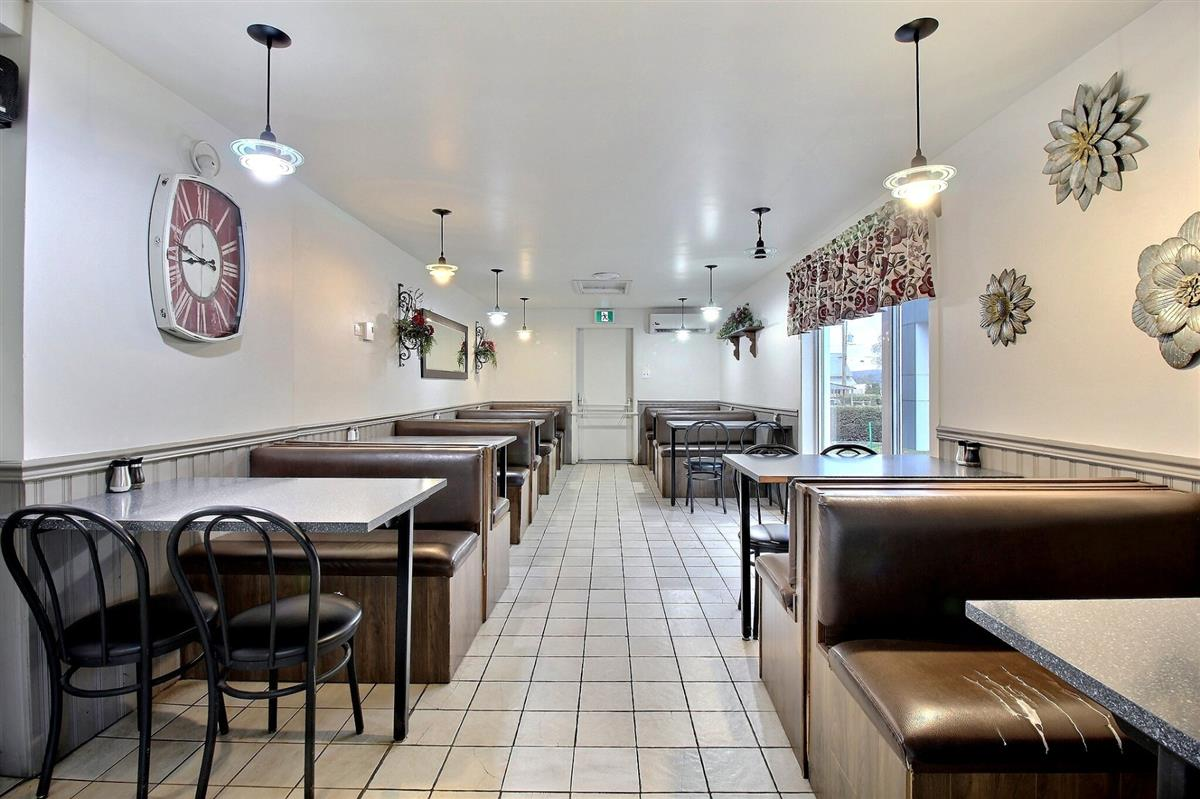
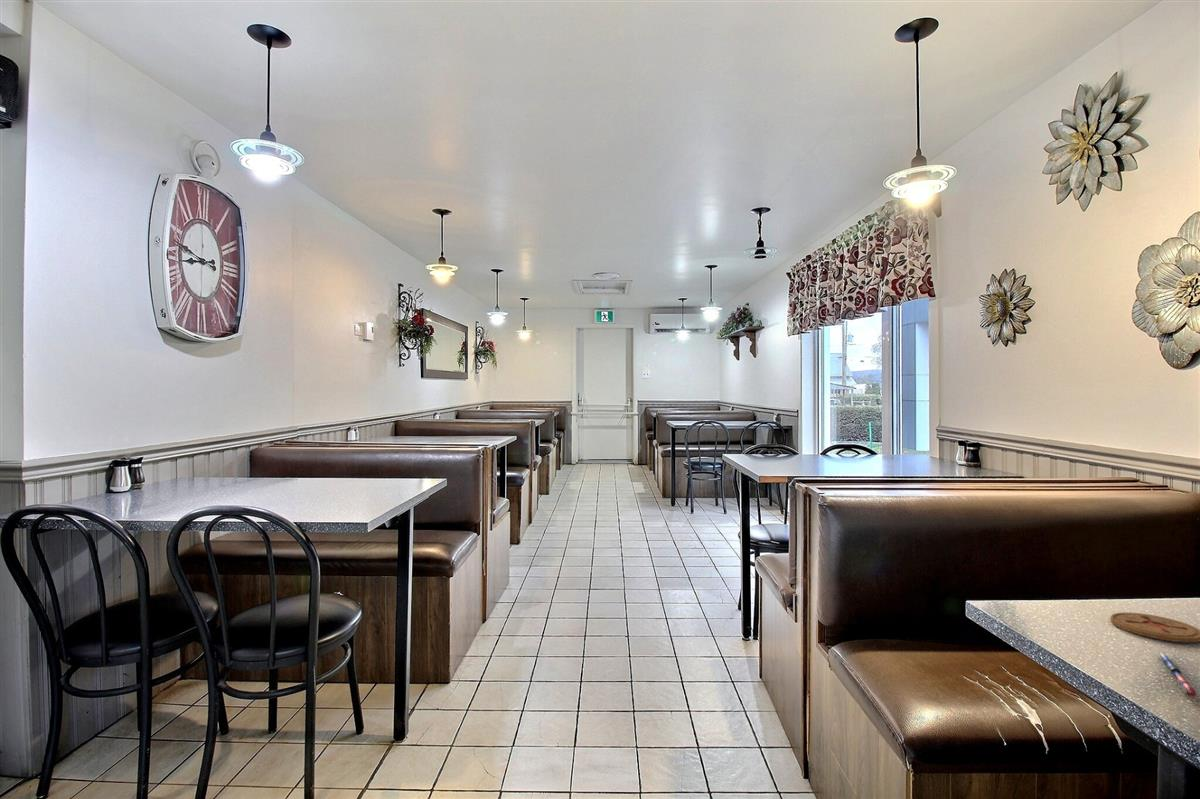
+ coaster (1155, 626)
+ pen (1176, 671)
